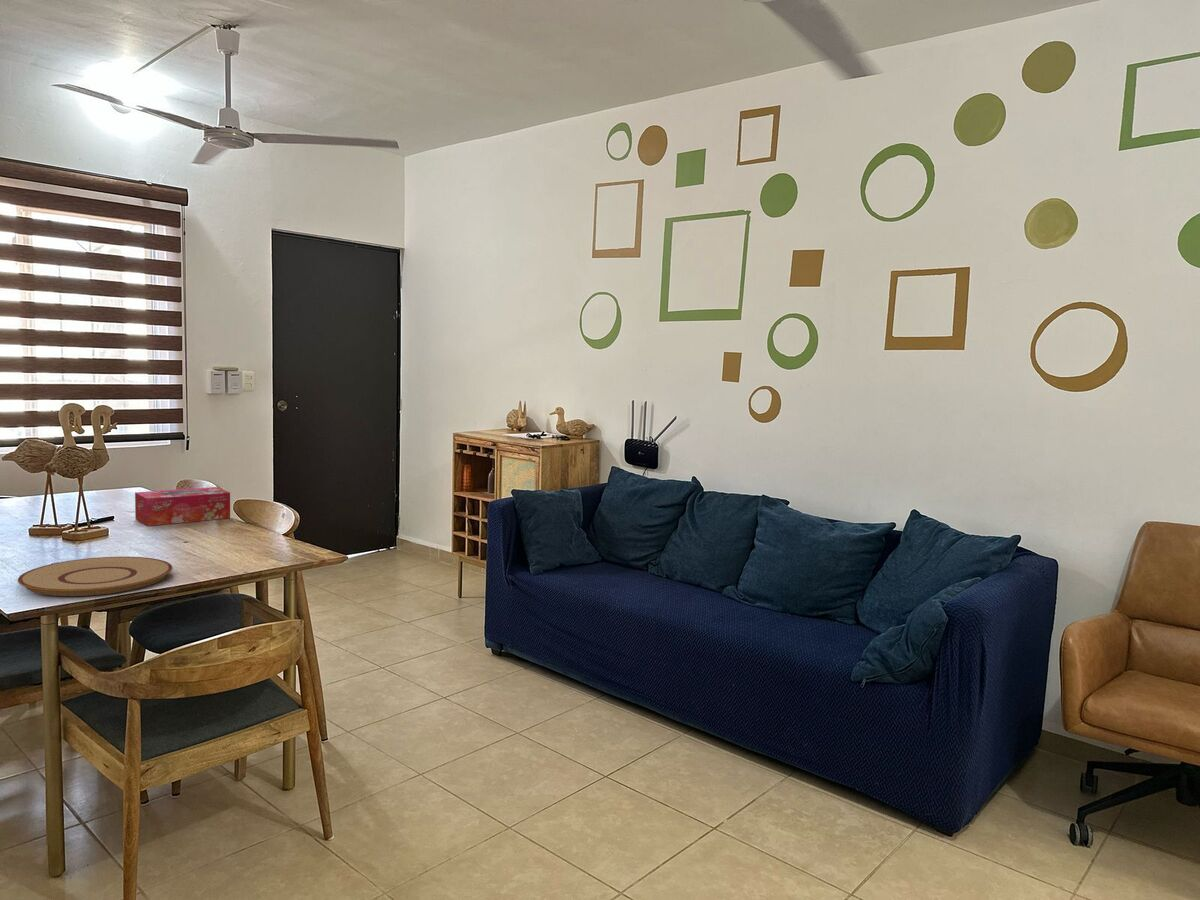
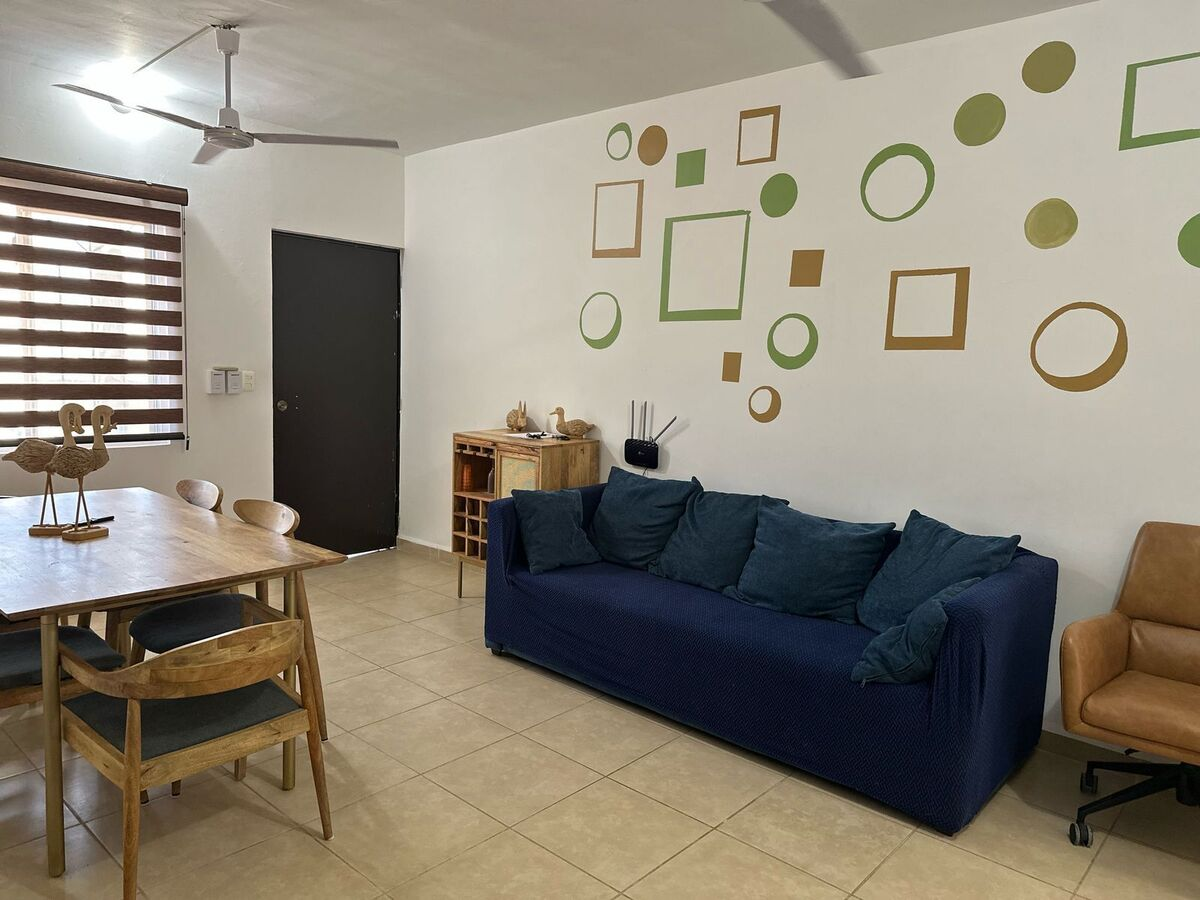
- plate (98, 575)
- tissue box (183, 505)
